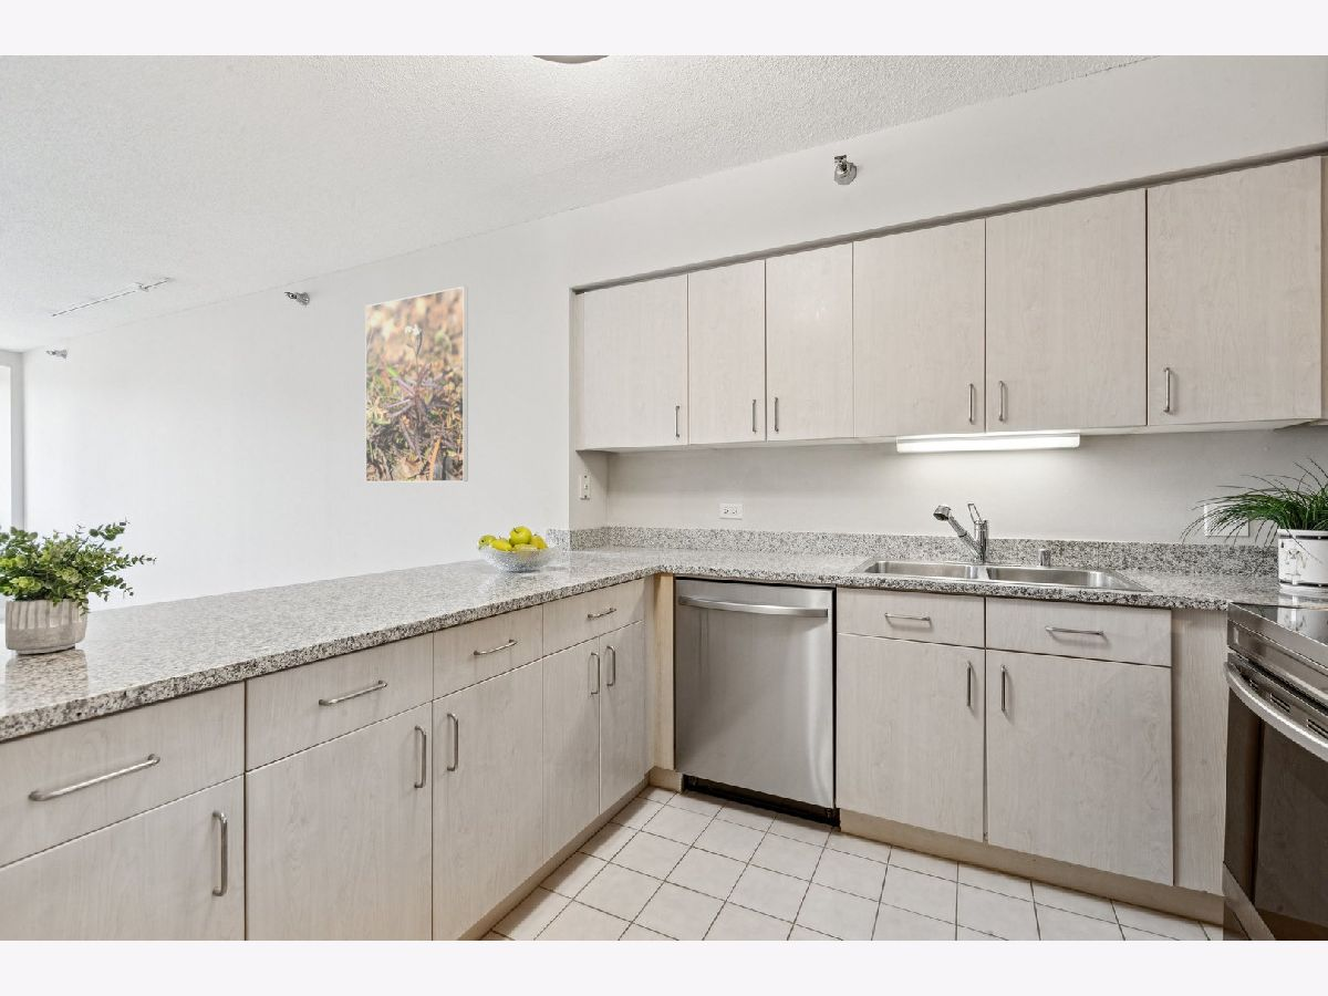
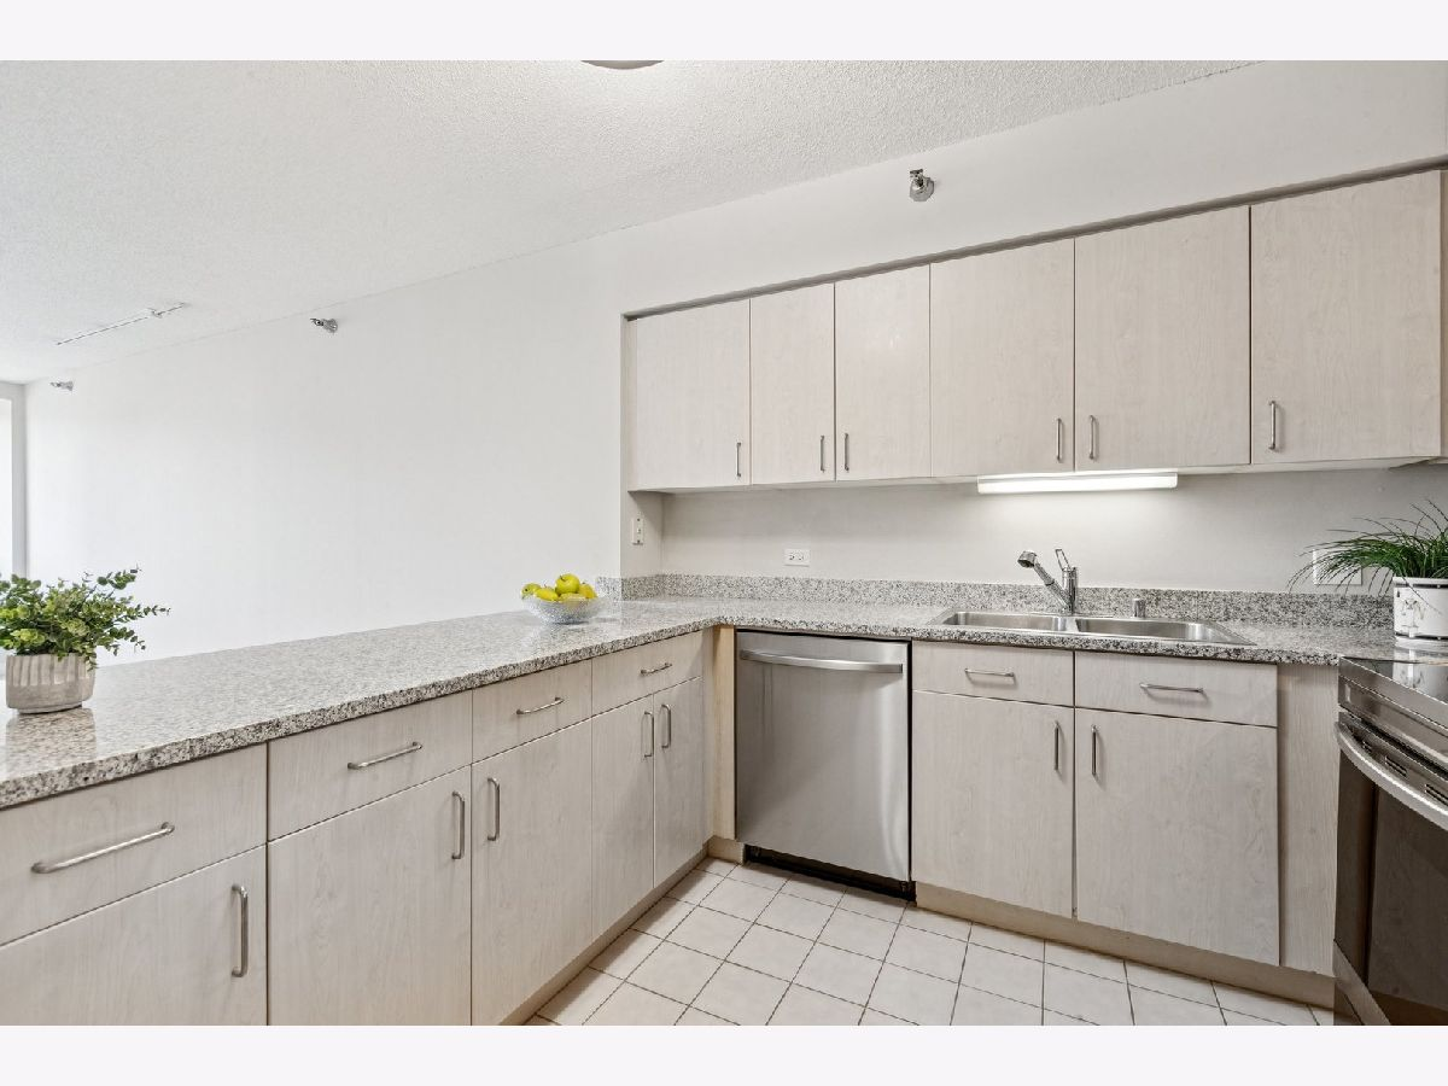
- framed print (414, 390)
